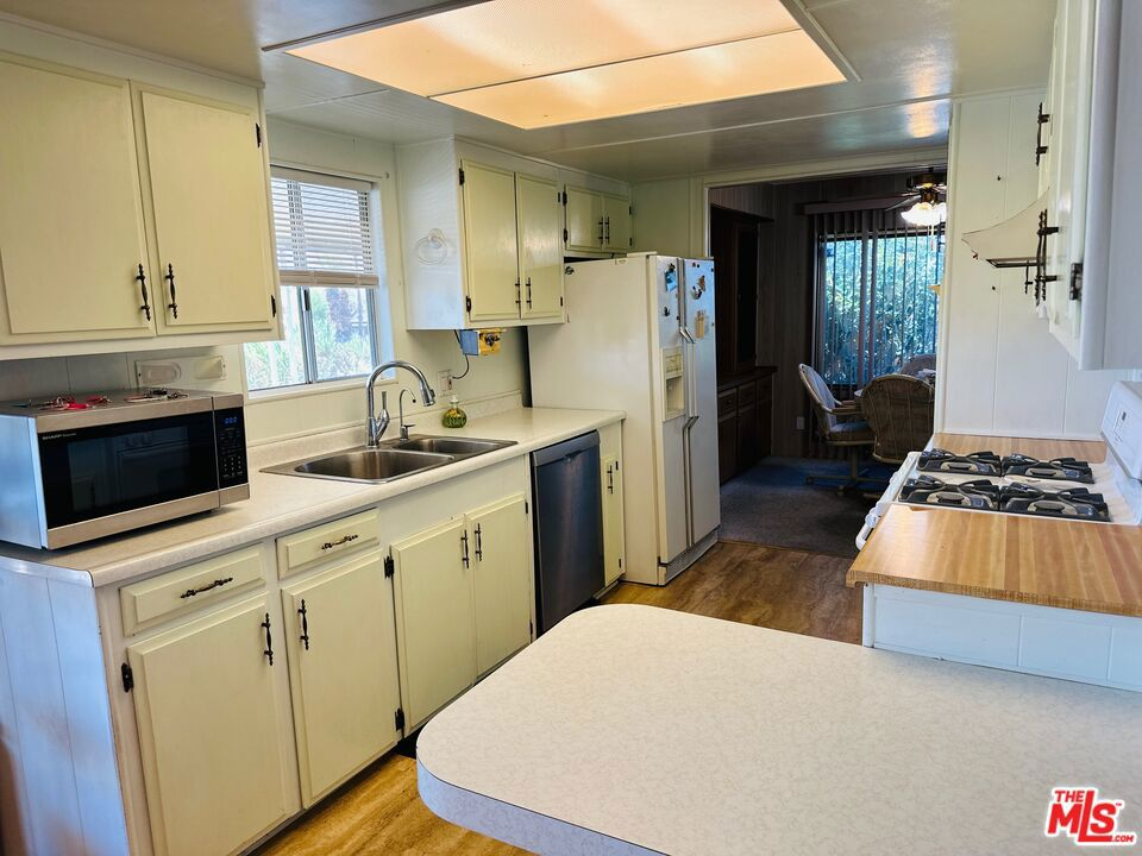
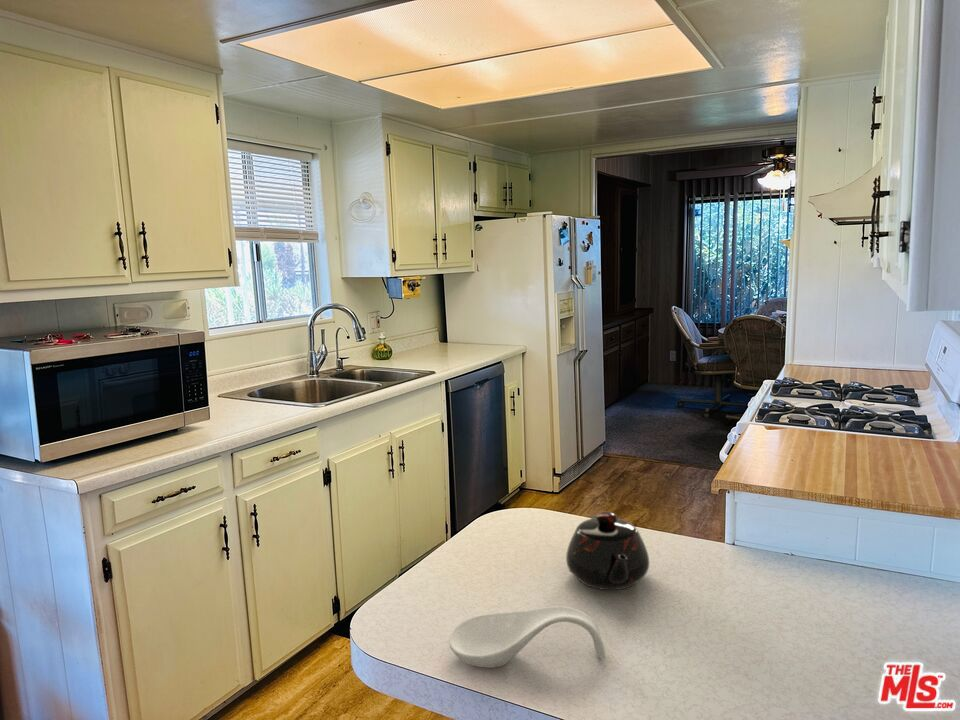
+ teapot (608, 547)
+ spoon rest (525, 633)
